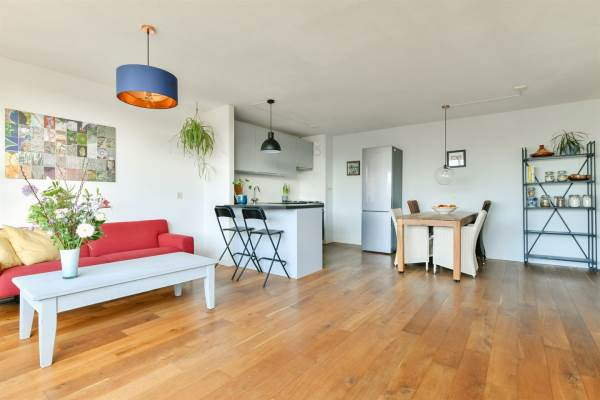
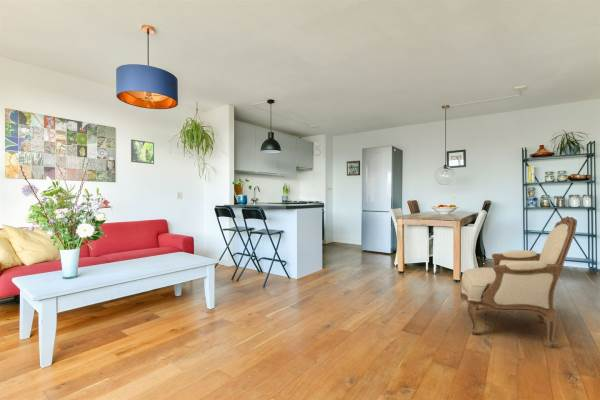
+ armchair (512, 271)
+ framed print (142, 152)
